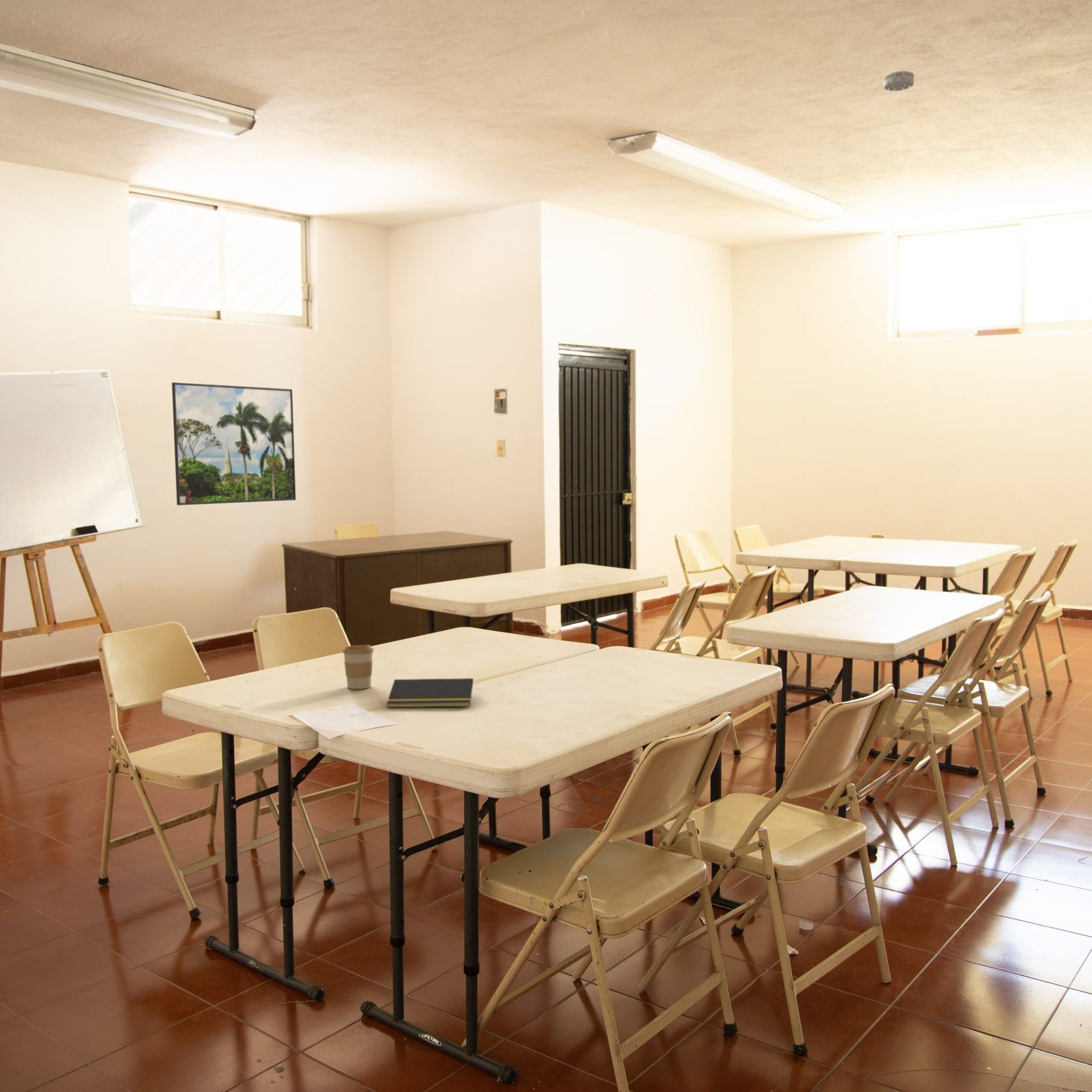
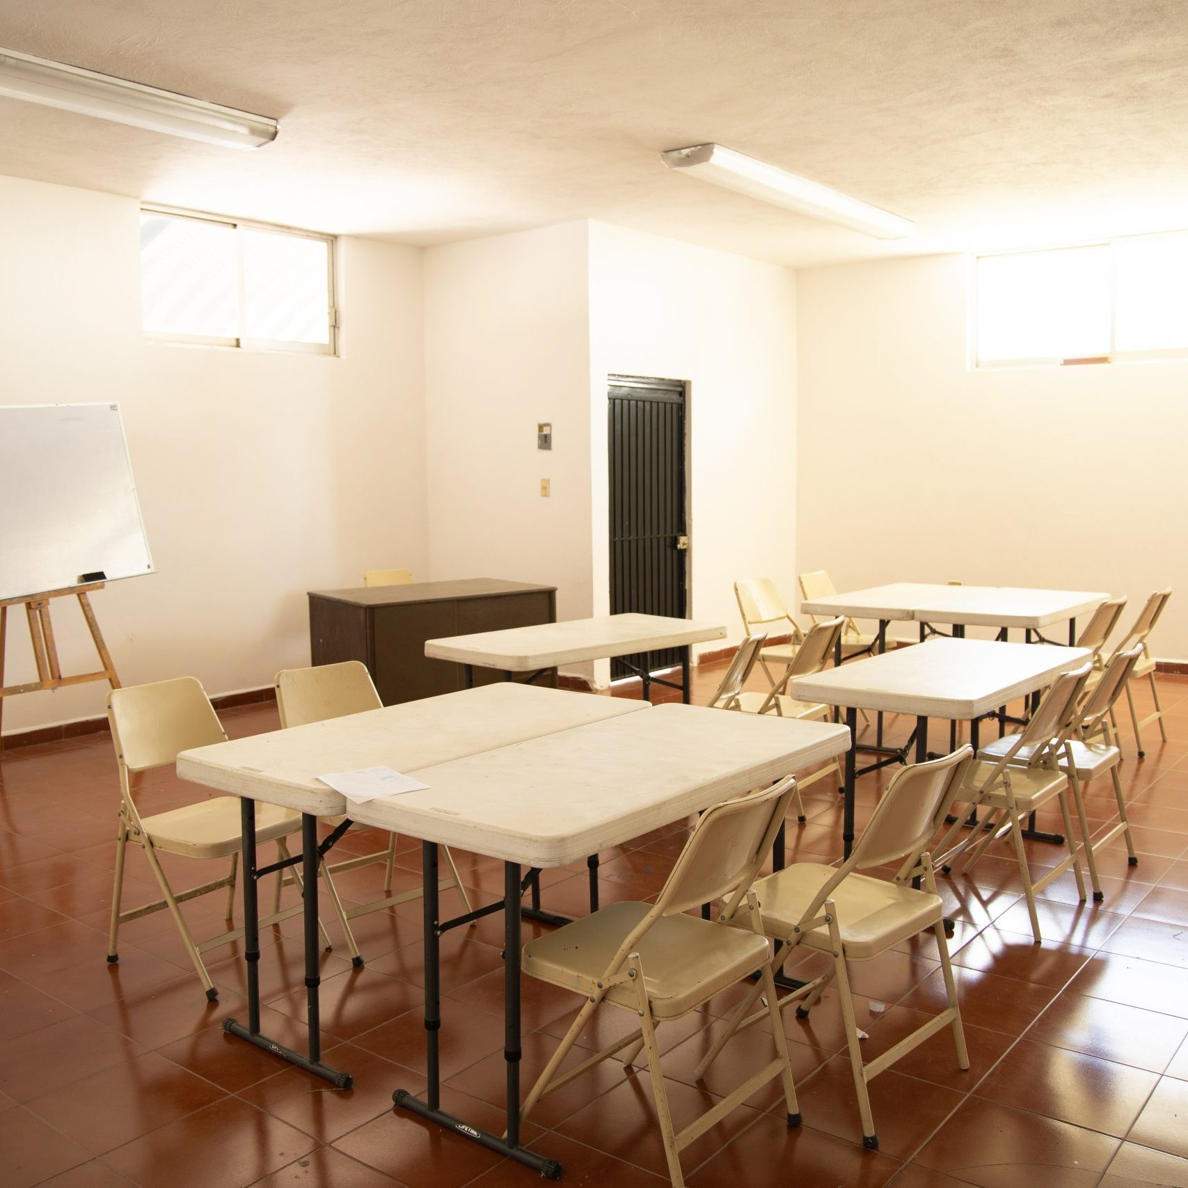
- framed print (237, 444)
- notepad (431, 692)
- coffee cup (358, 665)
- smoke detector (899, 80)
